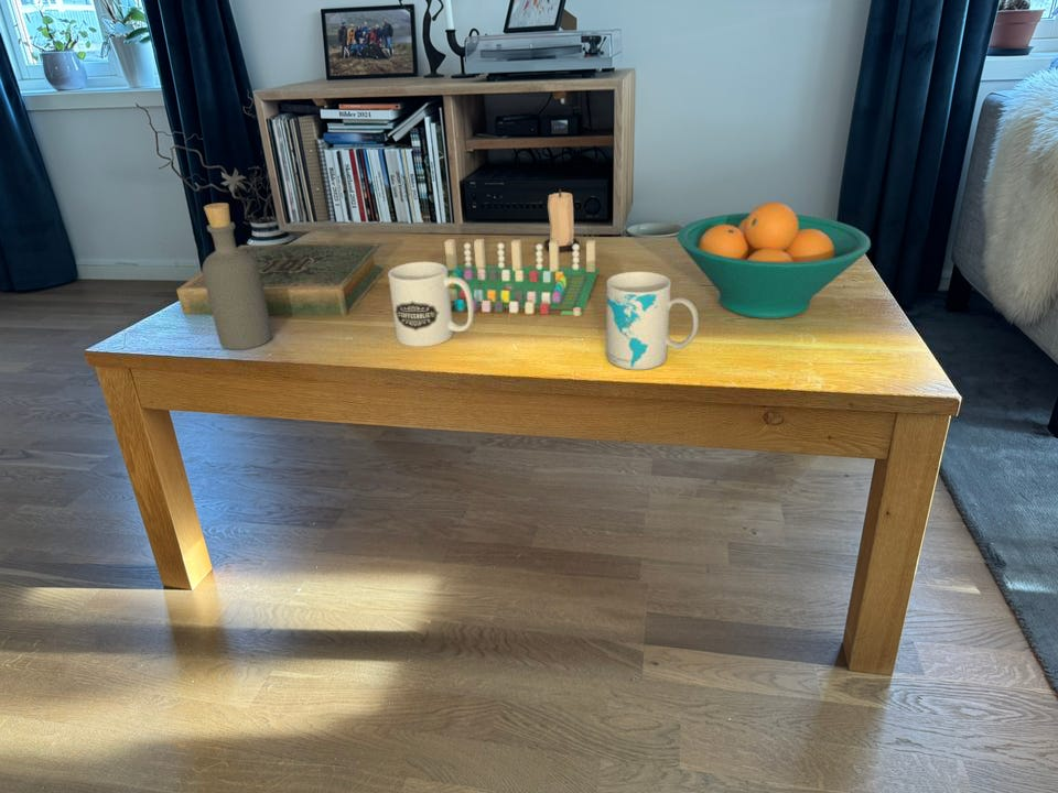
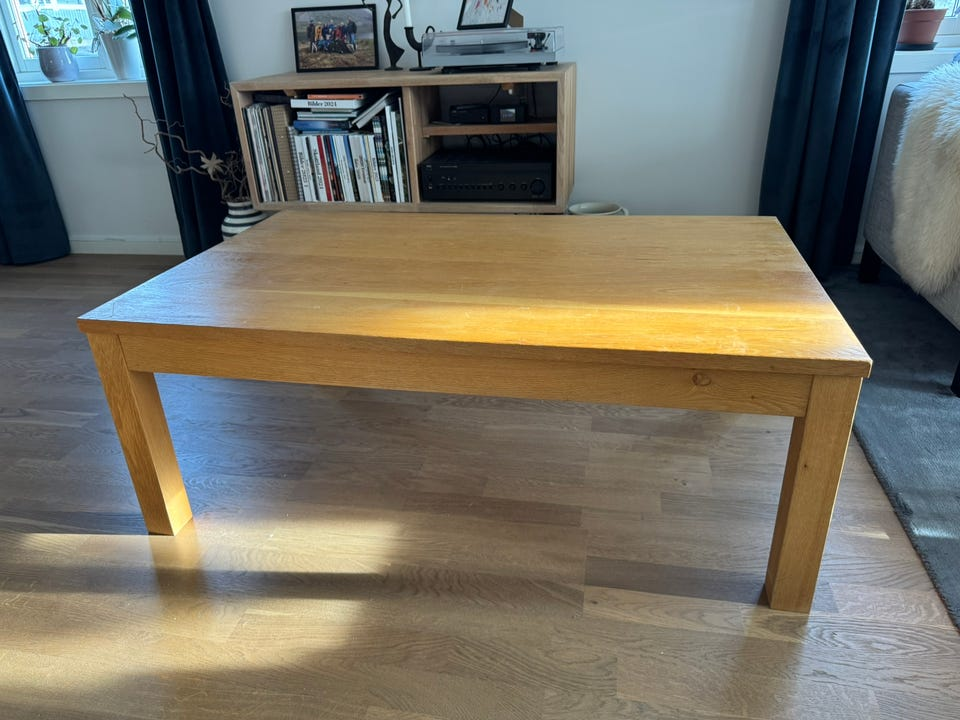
- candle (560, 218)
- mug (651, 322)
- fruit bowl (768, 254)
- bottle (231, 275)
- hardback book (289, 278)
- board game (504, 273)
- mug (433, 304)
